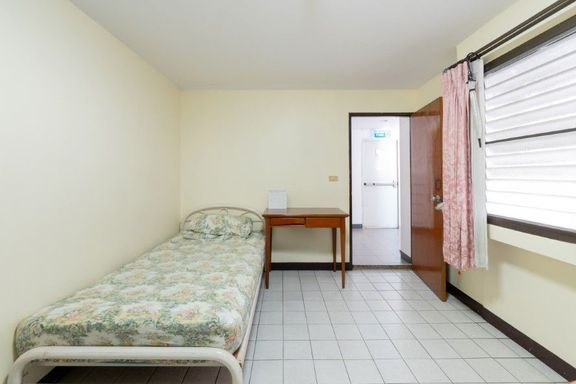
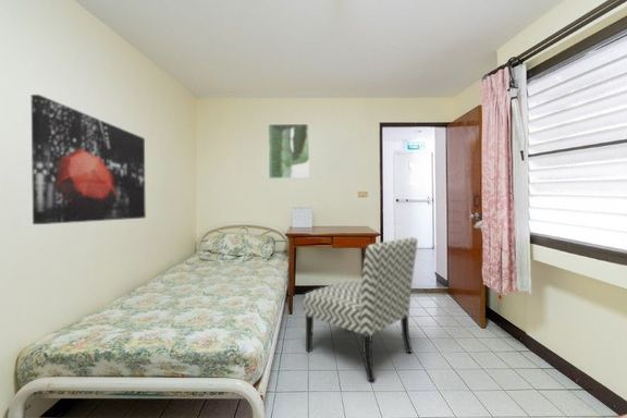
+ chair (359, 294)
+ wall art (101, 171)
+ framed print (288, 150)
